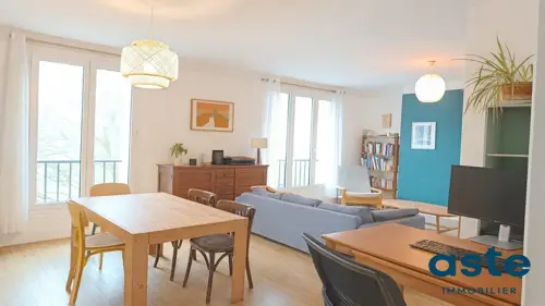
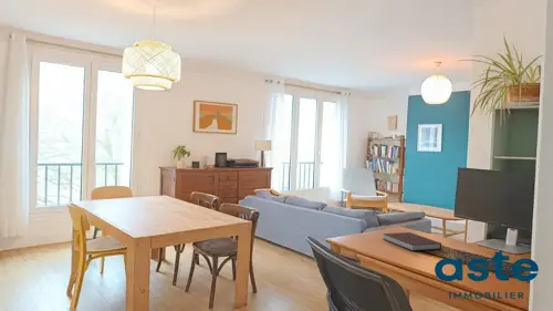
+ notebook (410, 240)
